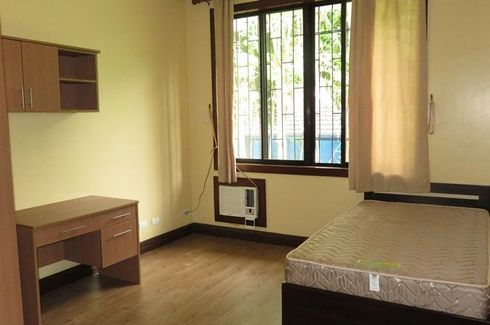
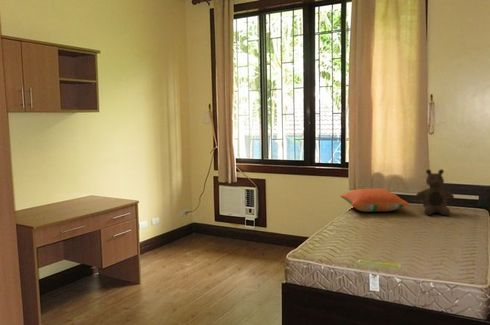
+ teddy bear (435, 191)
+ pillow (372, 199)
